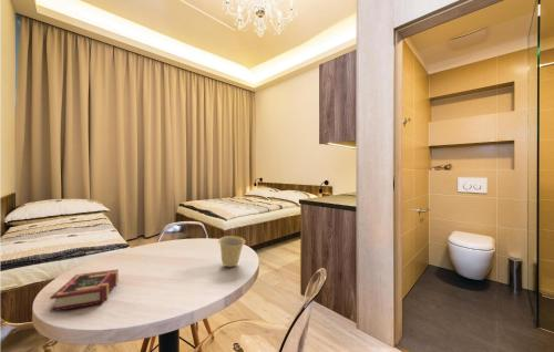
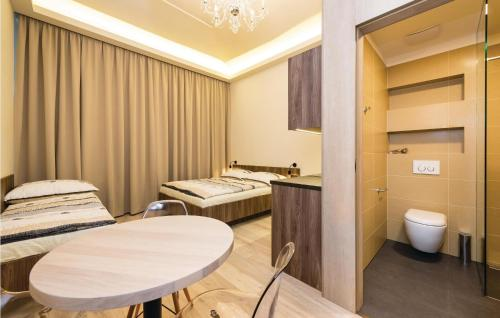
- cup (232, 251)
- book (89, 287)
